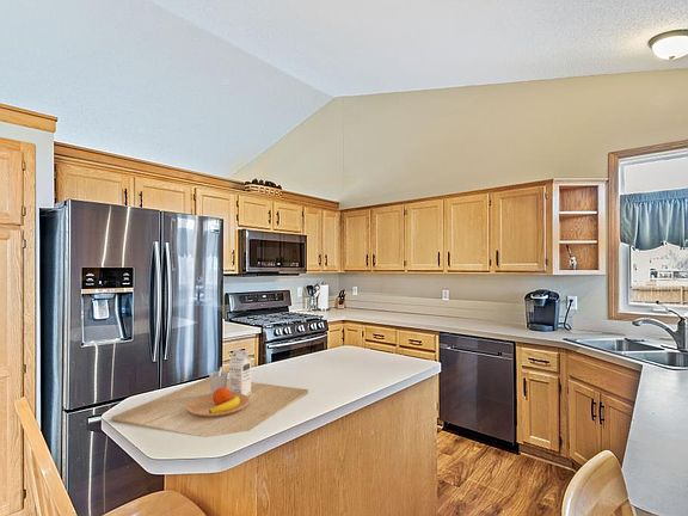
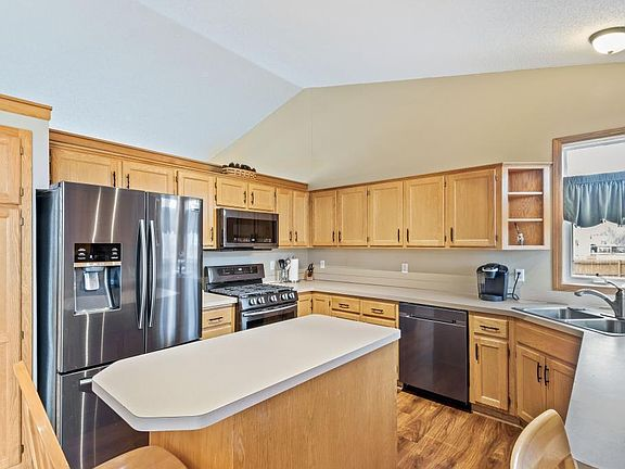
- cutting board (219, 380)
